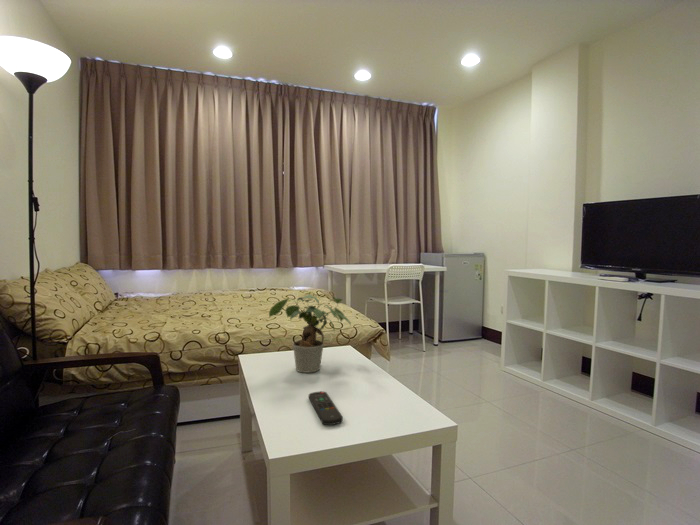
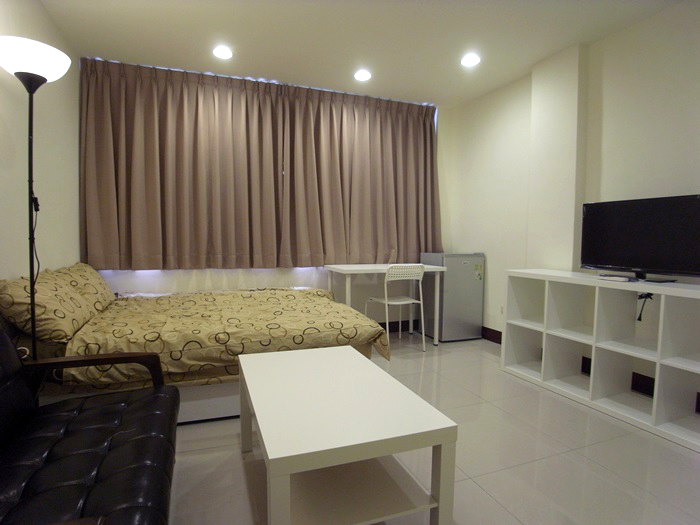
- remote control (324, 406)
- potted plant (316, 330)
